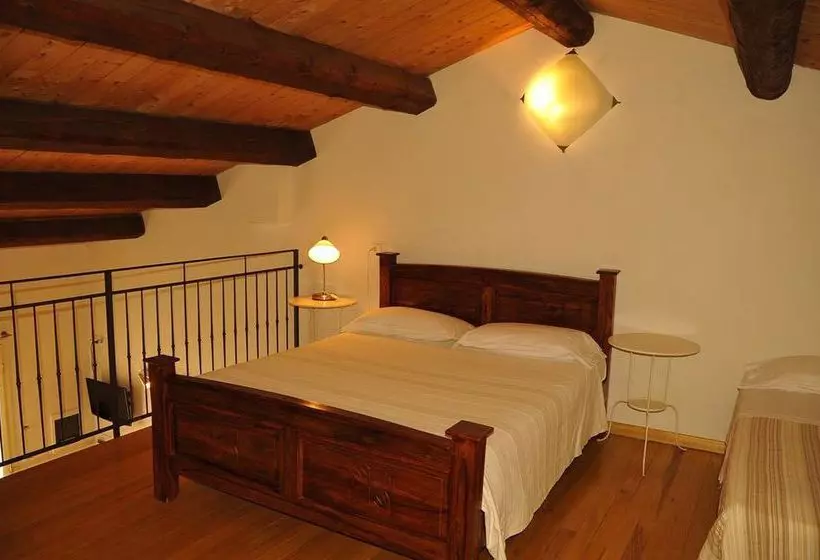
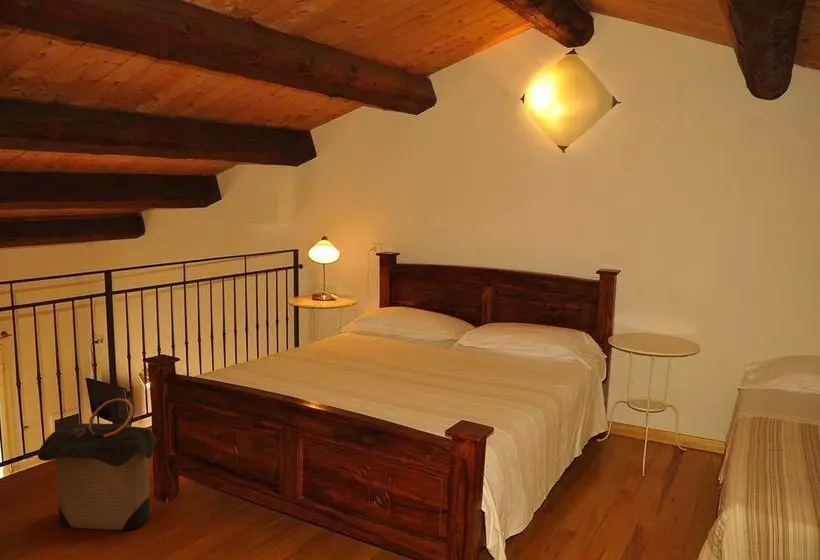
+ laundry hamper (99, 462)
